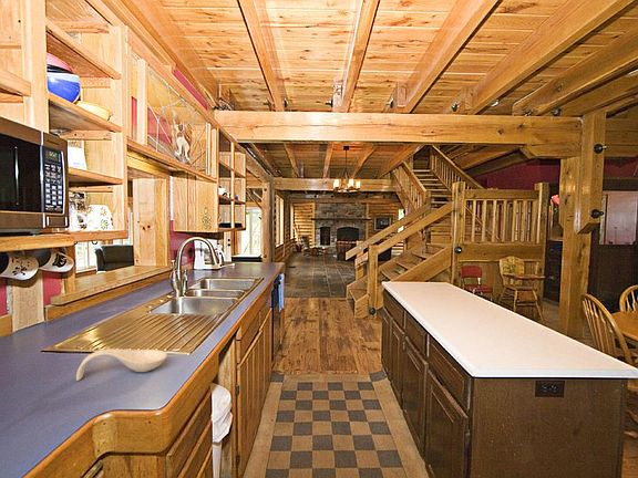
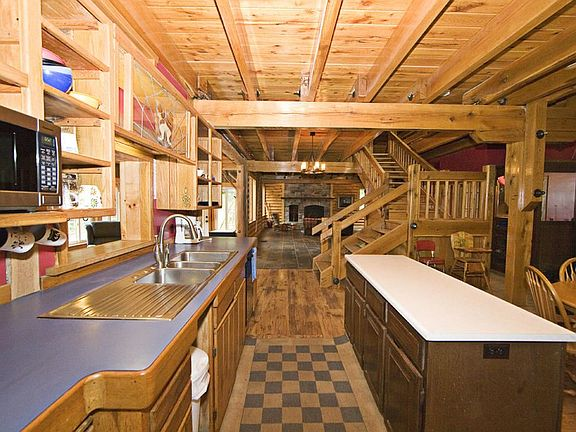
- spoon rest (124, 360)
